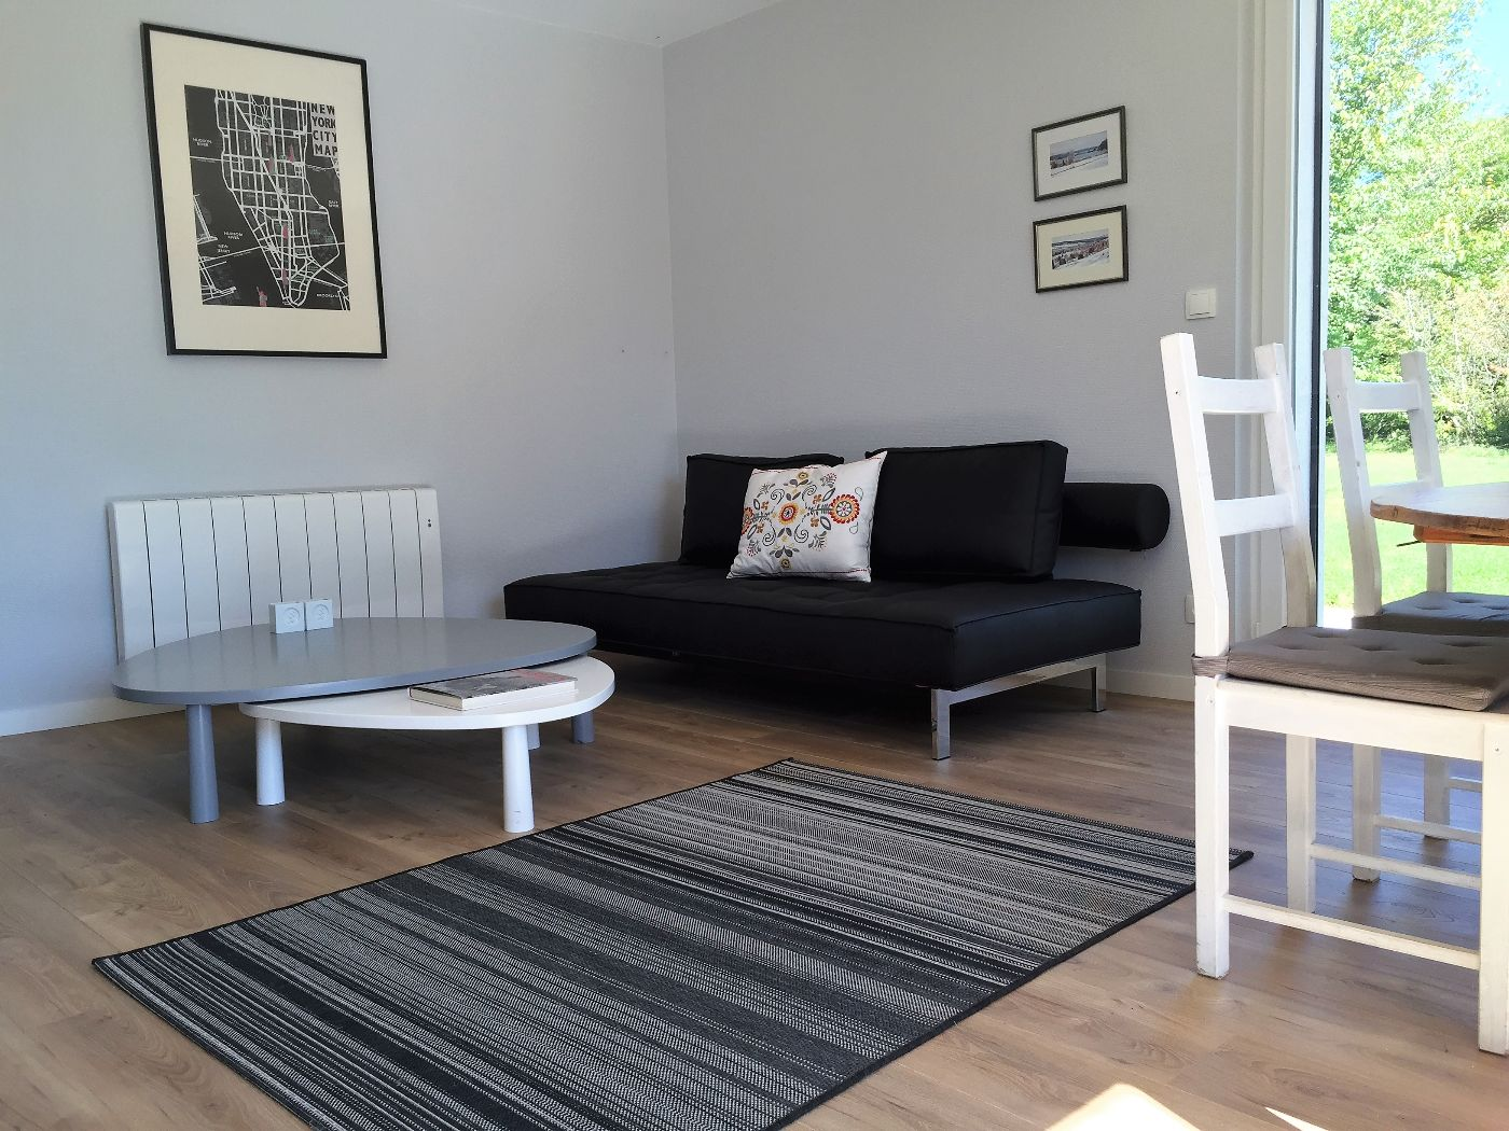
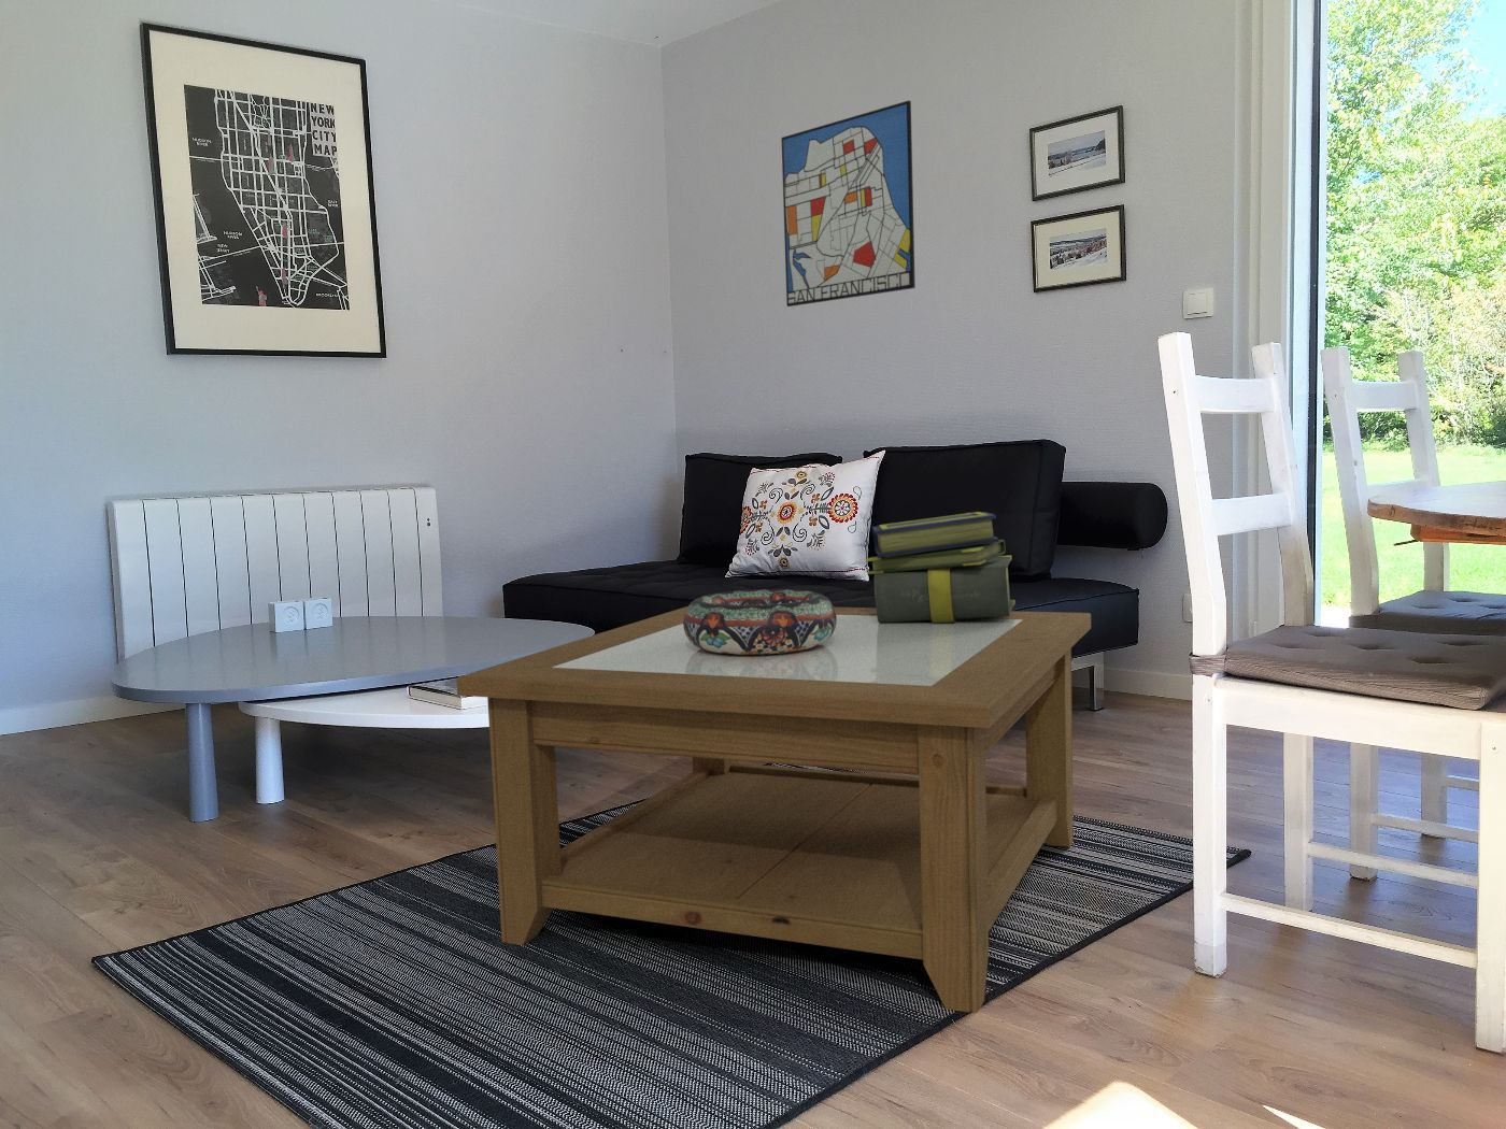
+ coffee table (808, 765)
+ decorative bowl (759, 620)
+ wall art (844, 209)
+ stack of books (938, 564)
